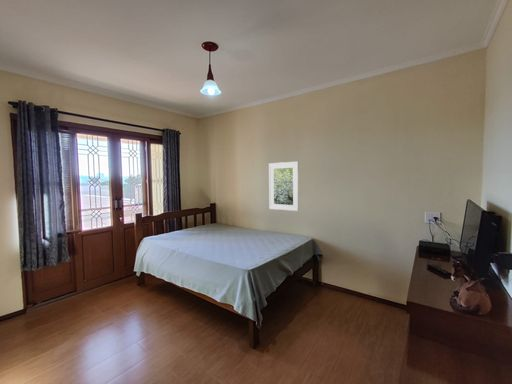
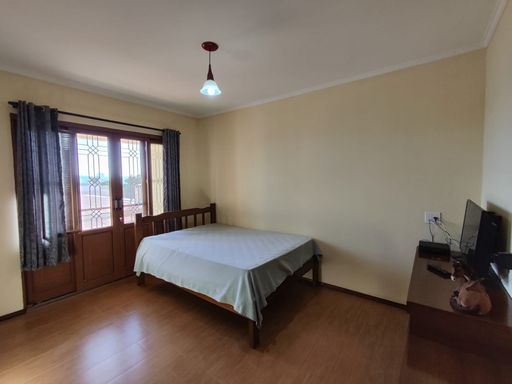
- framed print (283, 186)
